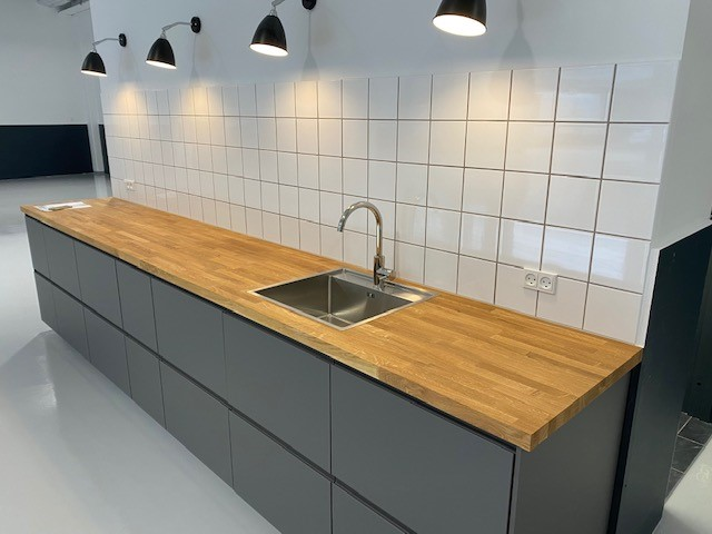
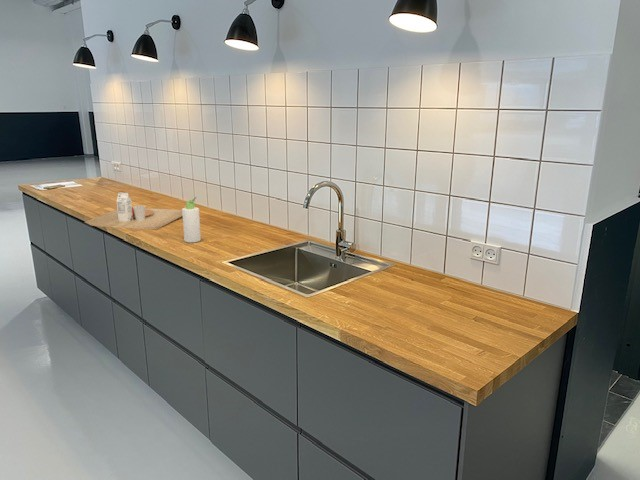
+ bottle (191, 218)
+ cutting board (136, 206)
